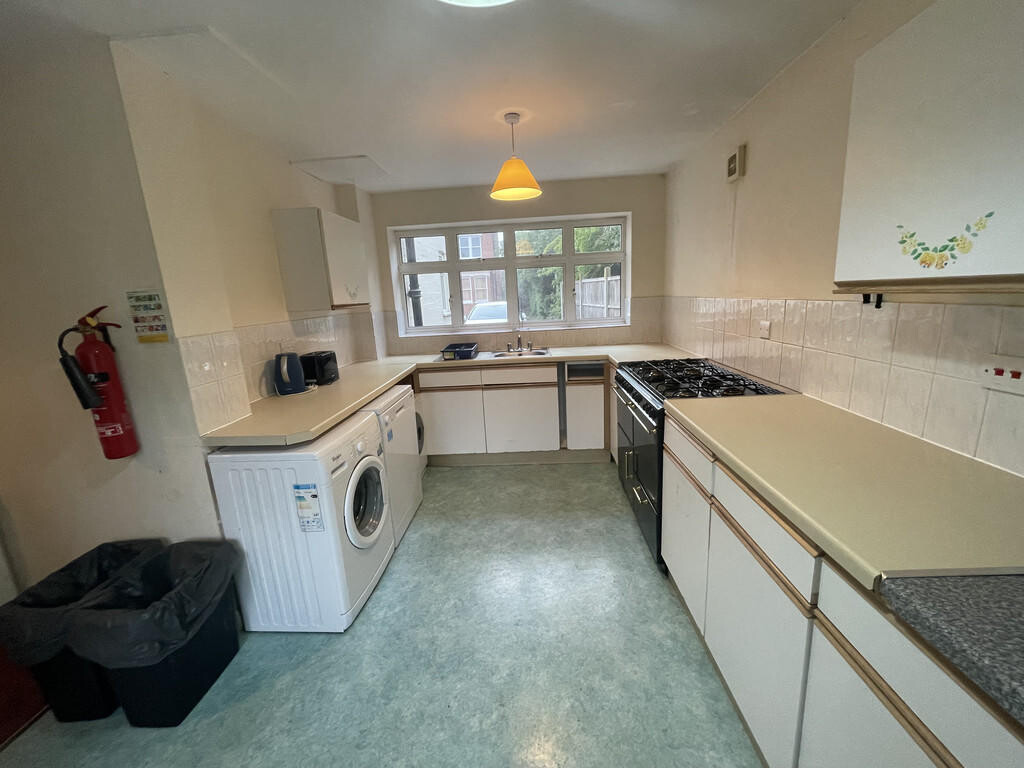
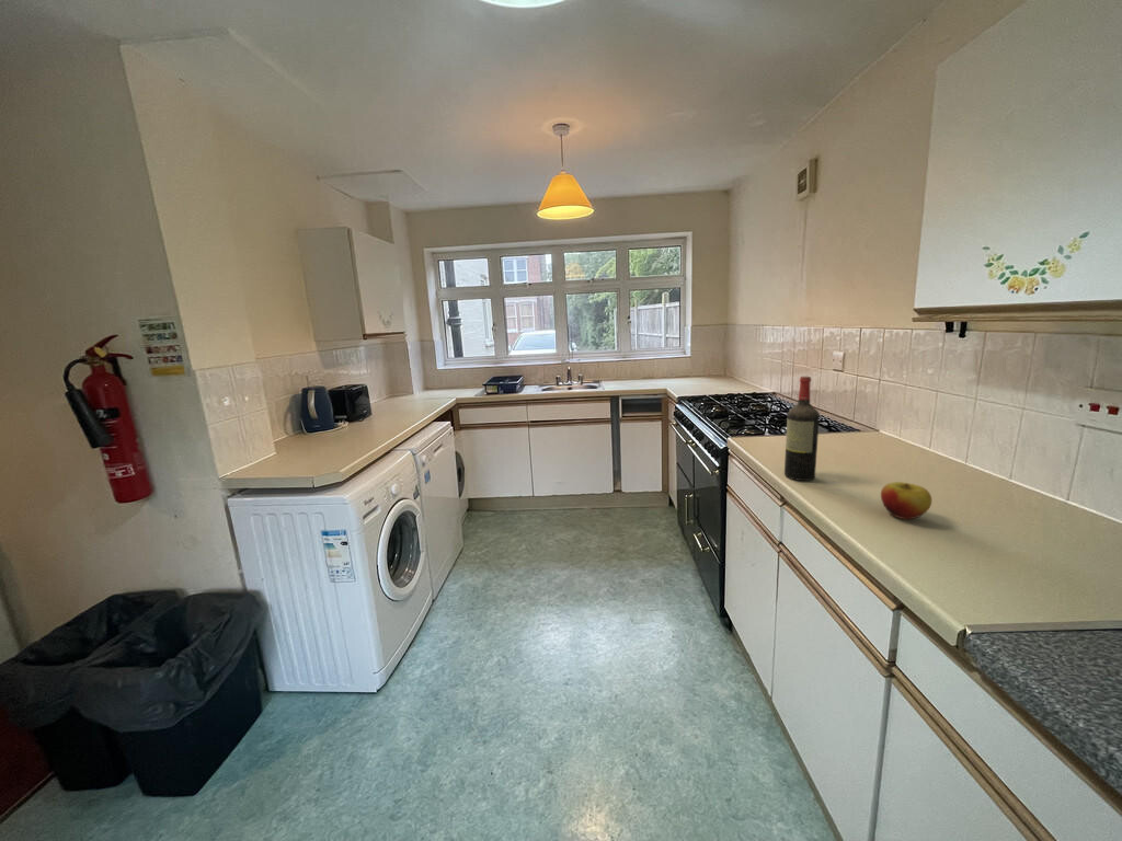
+ apple (905, 499)
+ wine bottle (802, 427)
